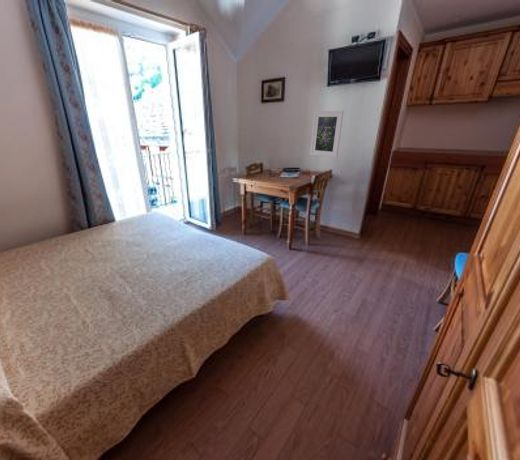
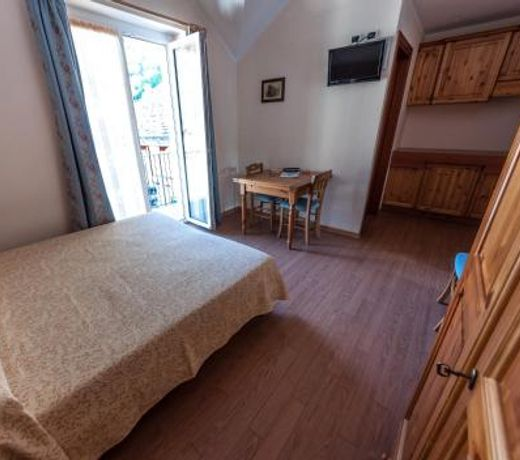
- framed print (325, 134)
